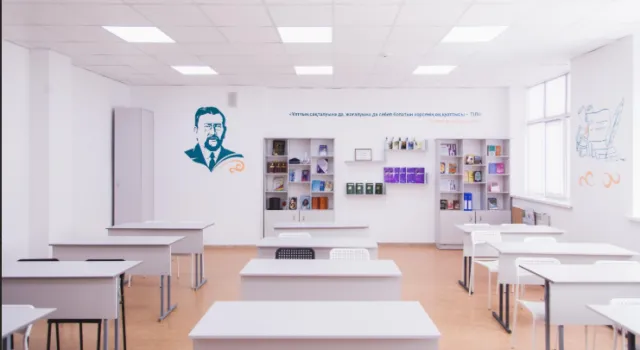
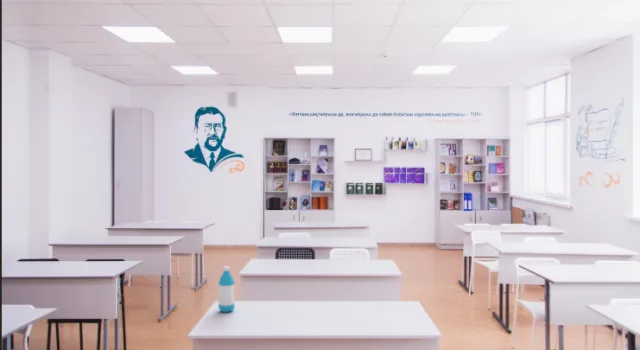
+ water bottle (226, 288)
